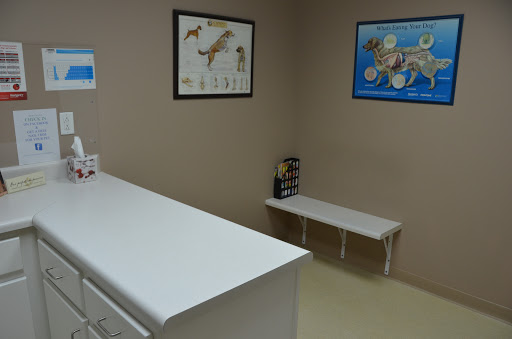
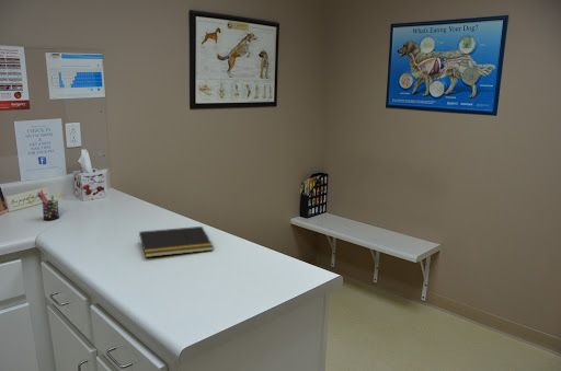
+ notepad (175, 240)
+ pen holder (49, 204)
